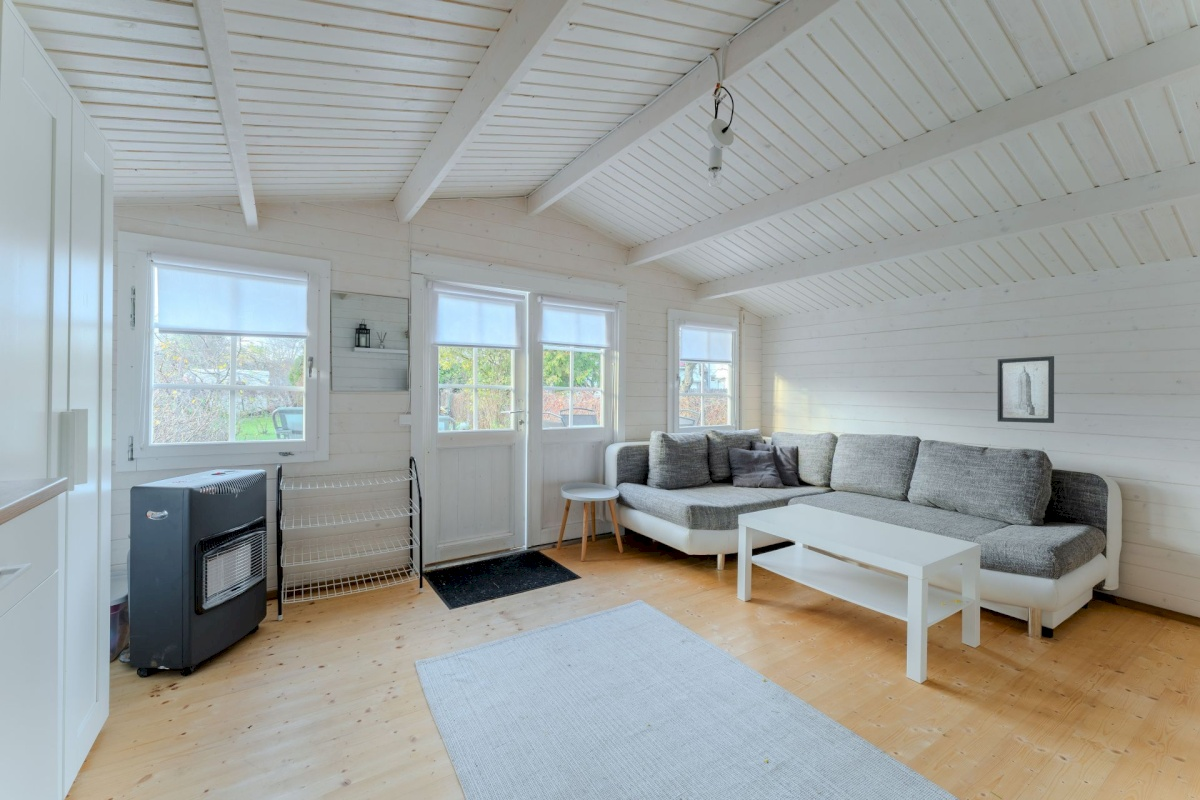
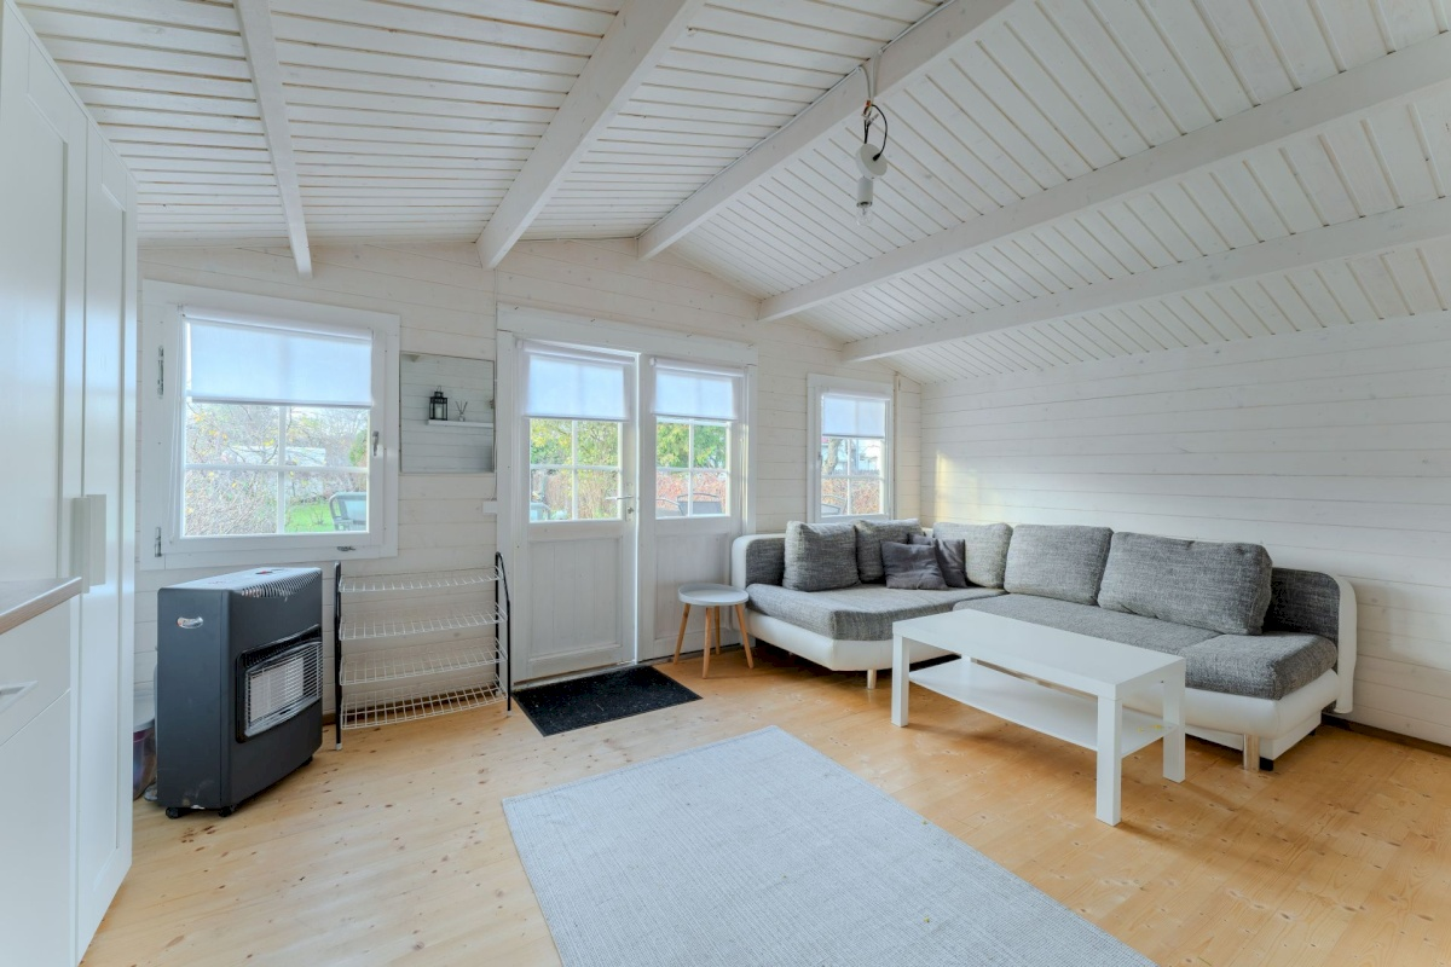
- wall art (1024, 390)
